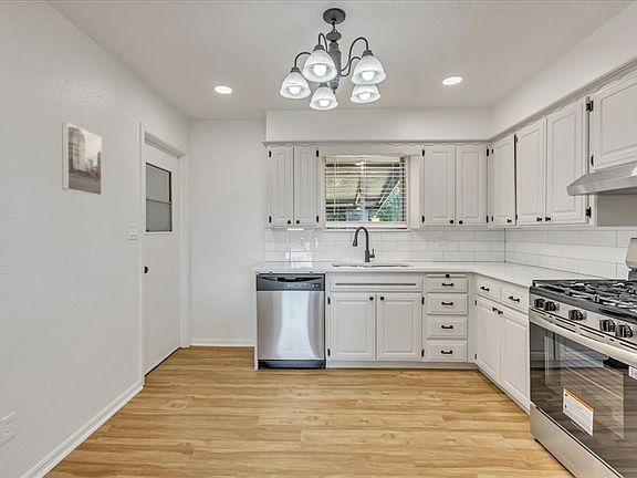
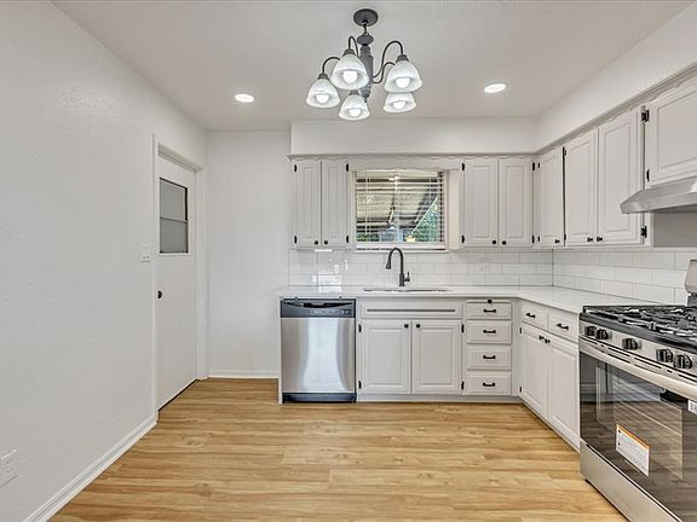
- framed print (83, 162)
